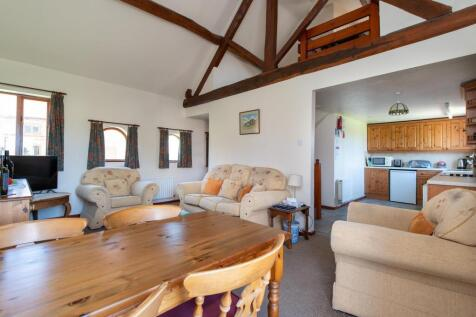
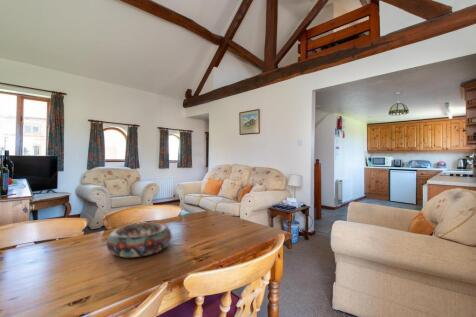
+ decorative bowl (140, 238)
